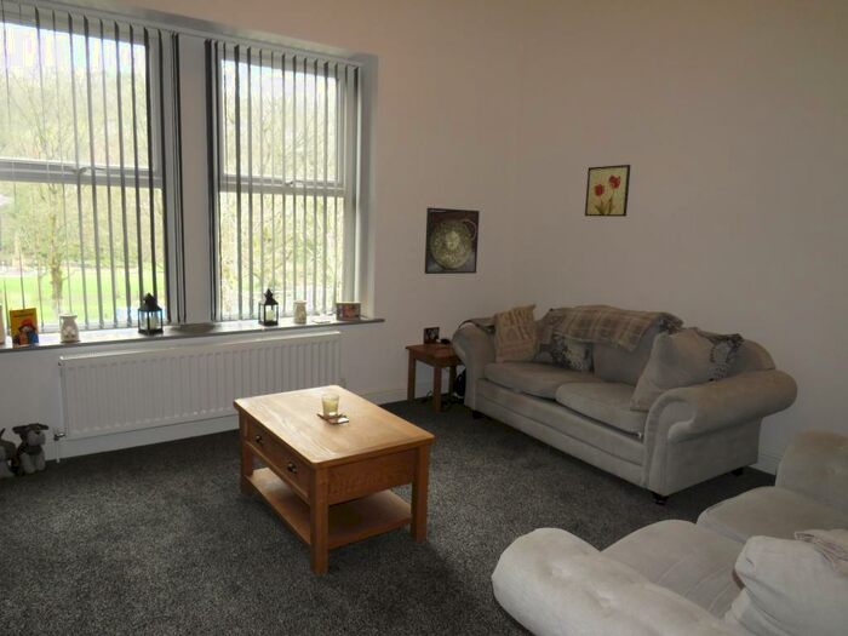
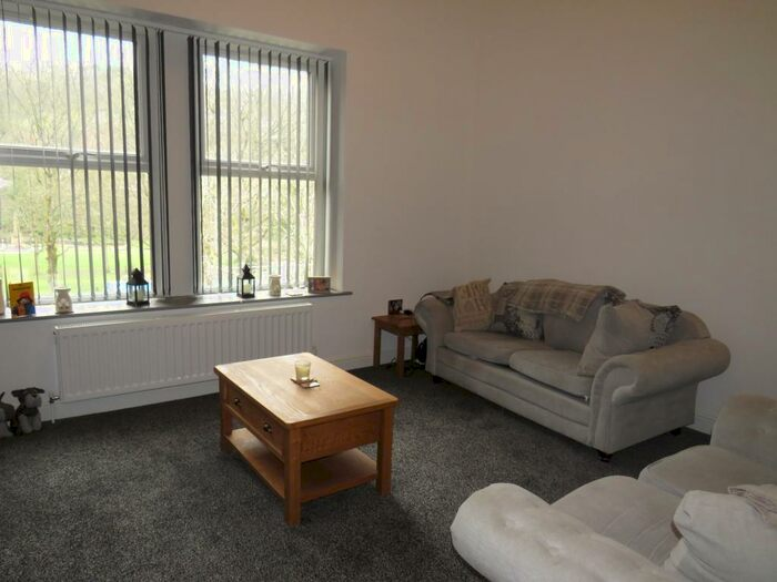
- wall art (607, 191)
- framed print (452, 241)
